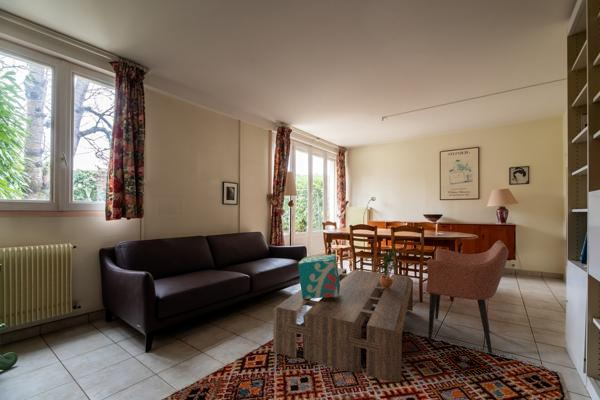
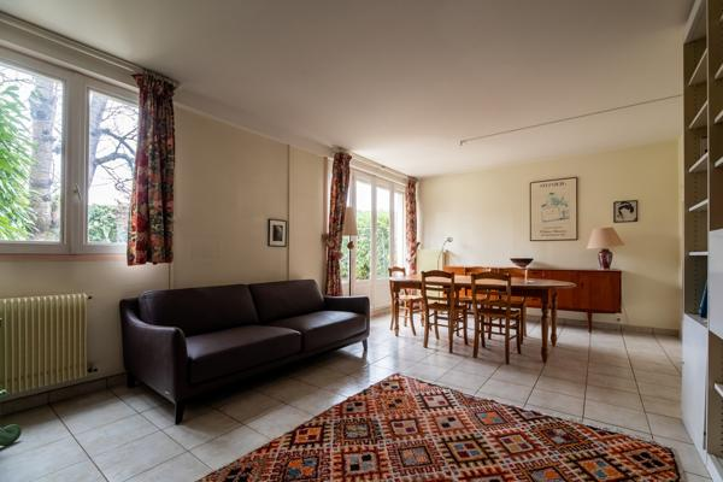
- armchair (466, 288)
- coffee table (353, 308)
- decorative box (322, 277)
- potted plant (384, 266)
